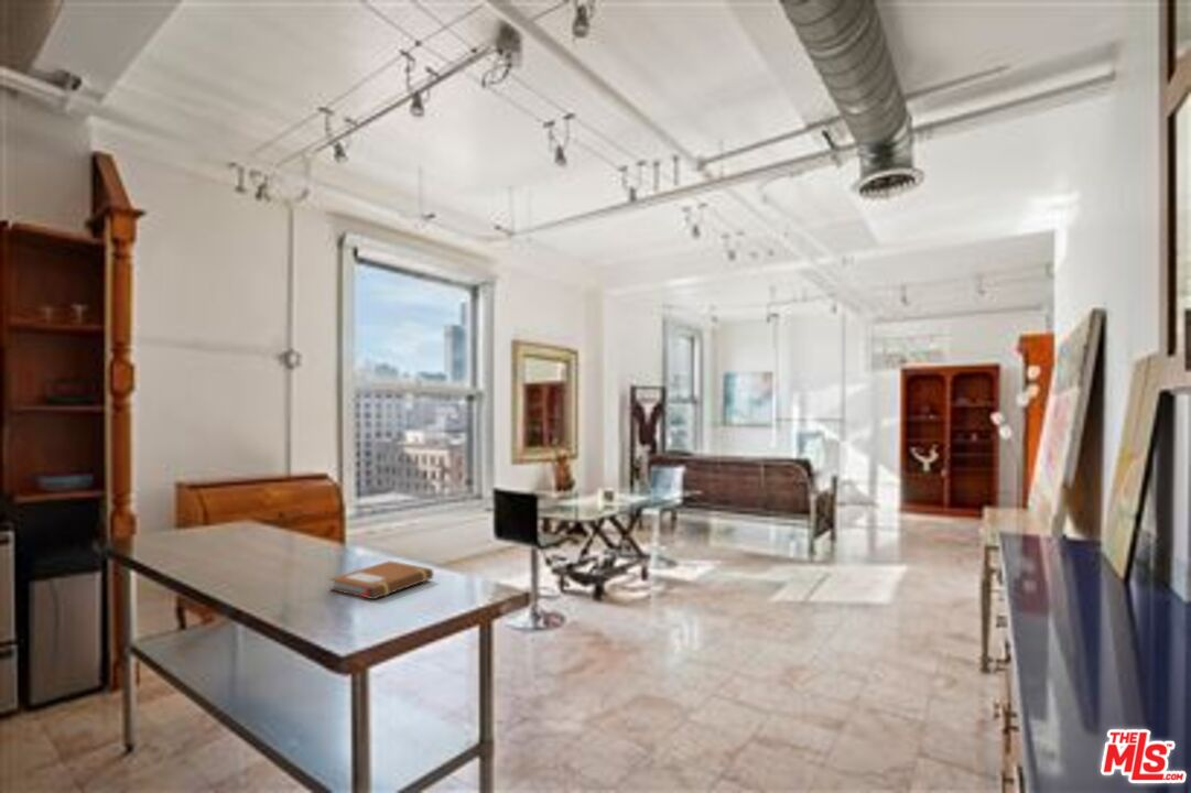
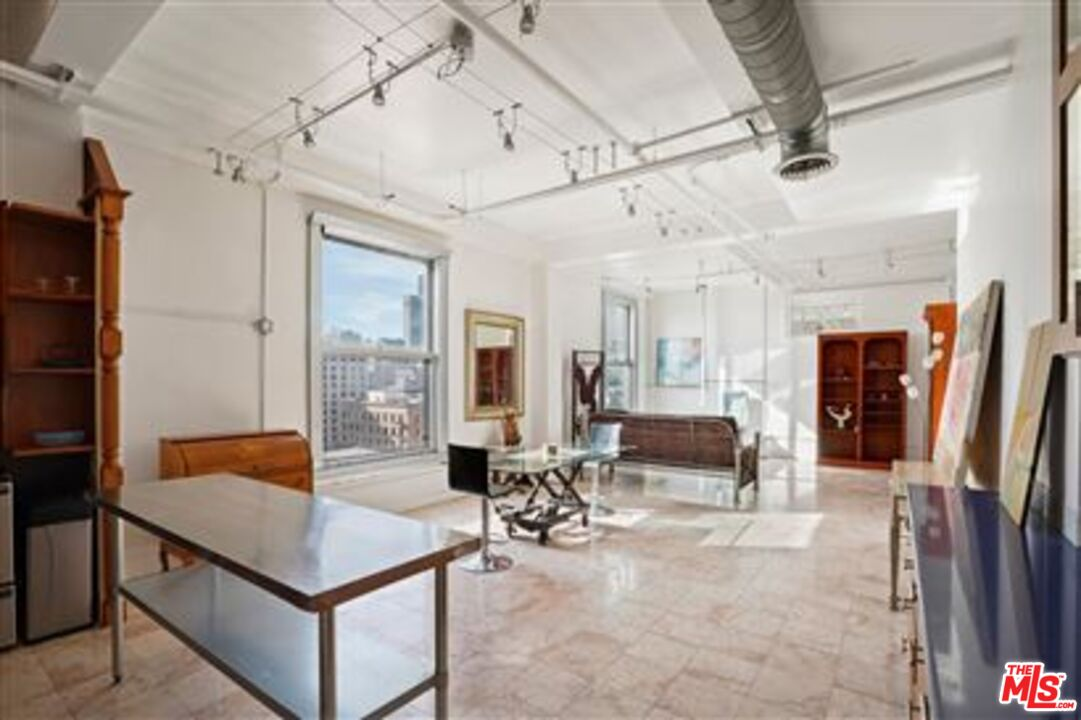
- notebook (381, 579)
